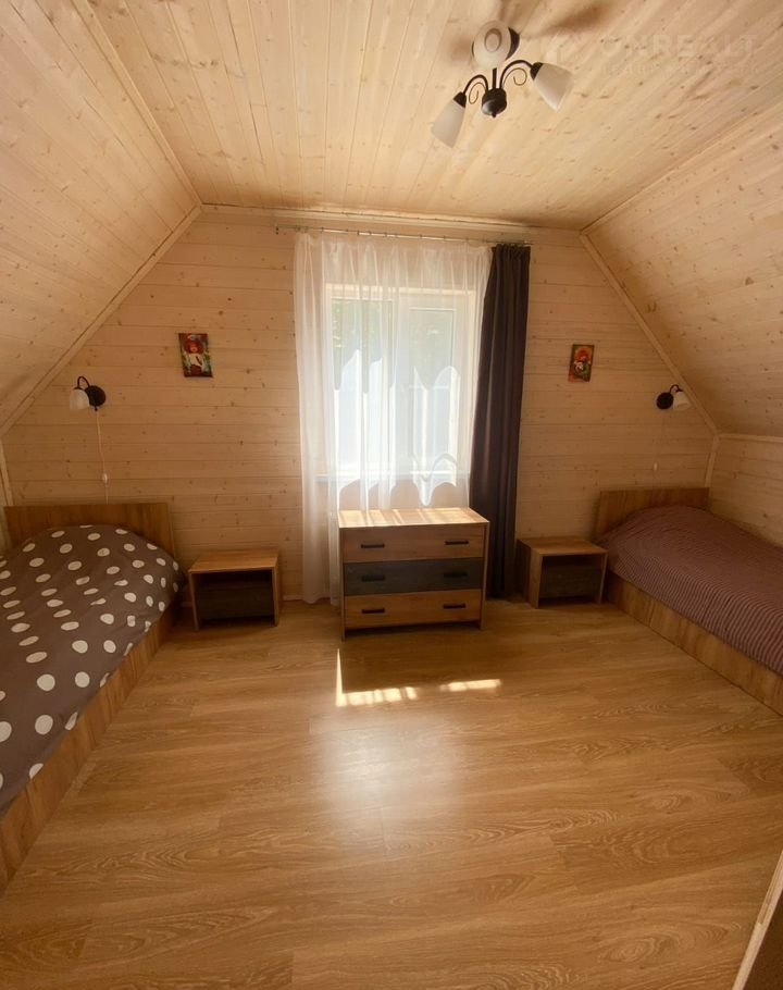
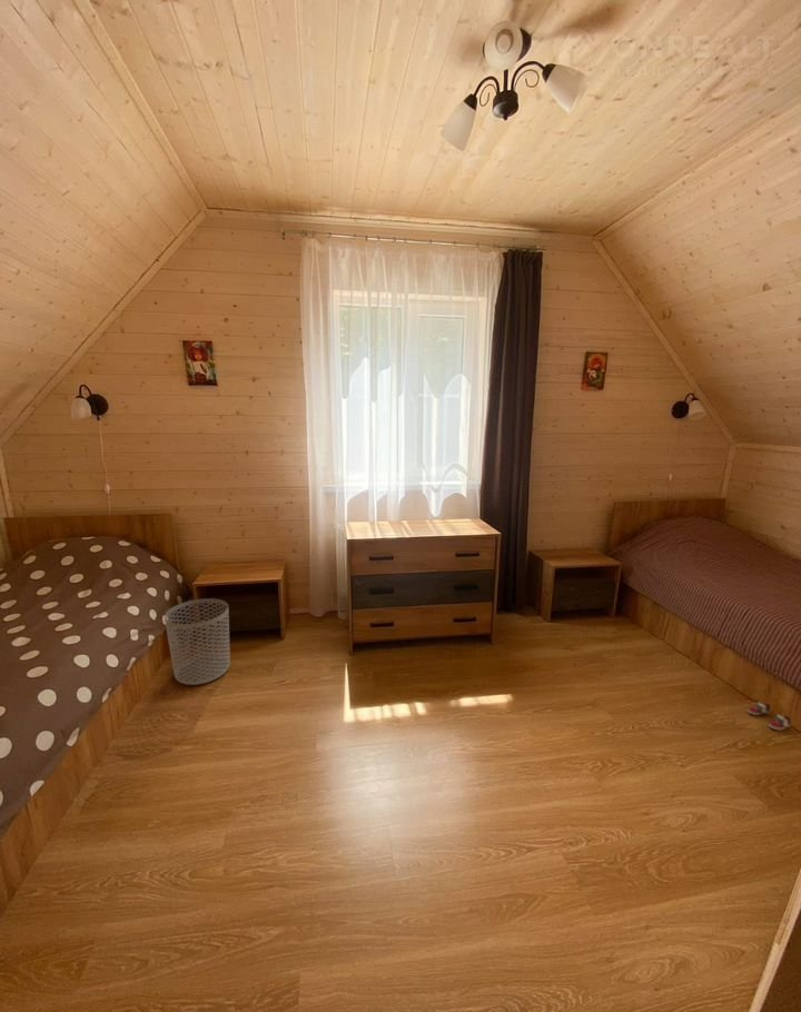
+ sneaker (769, 712)
+ waste bin (199, 639)
